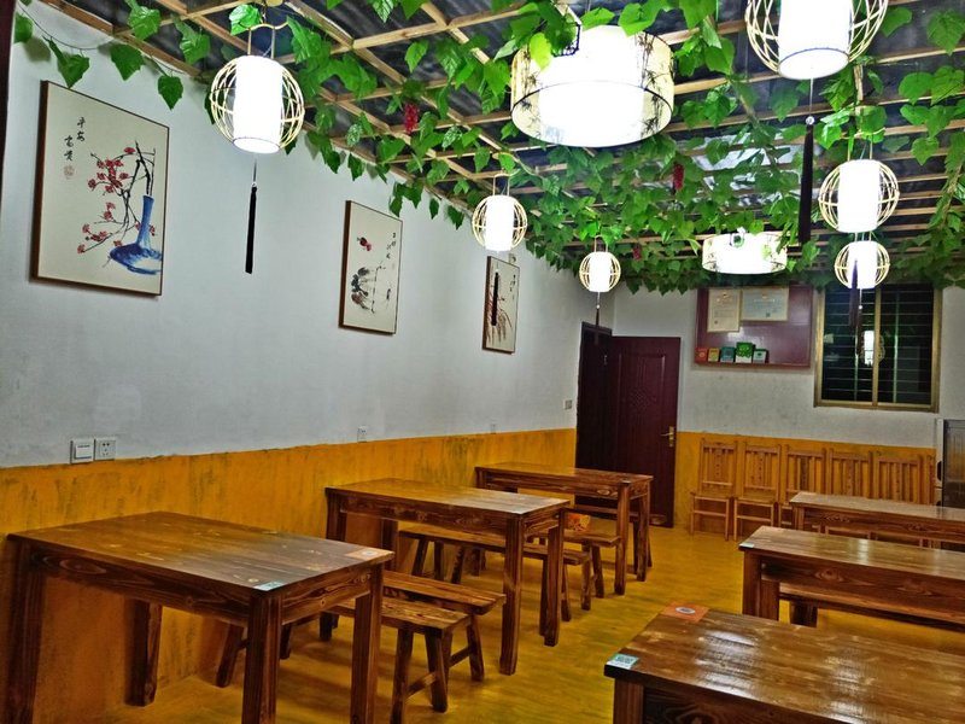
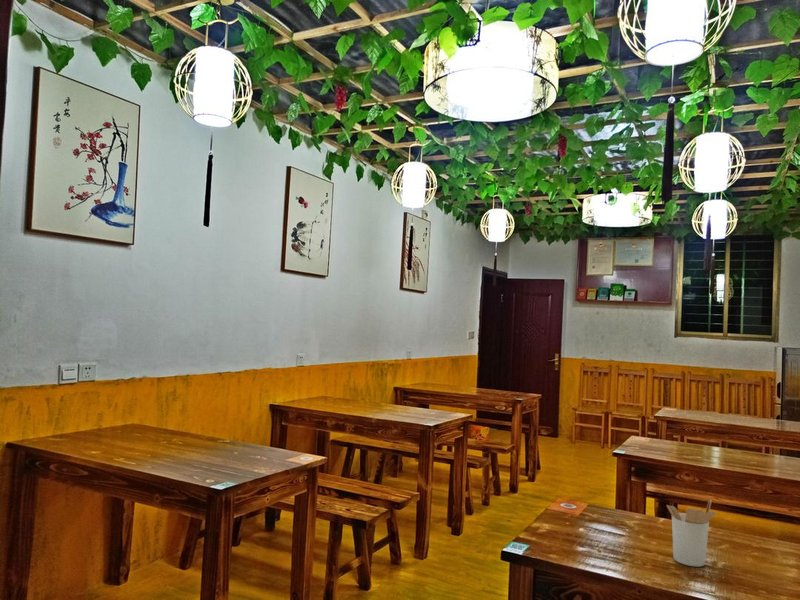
+ utensil holder (693, 532)
